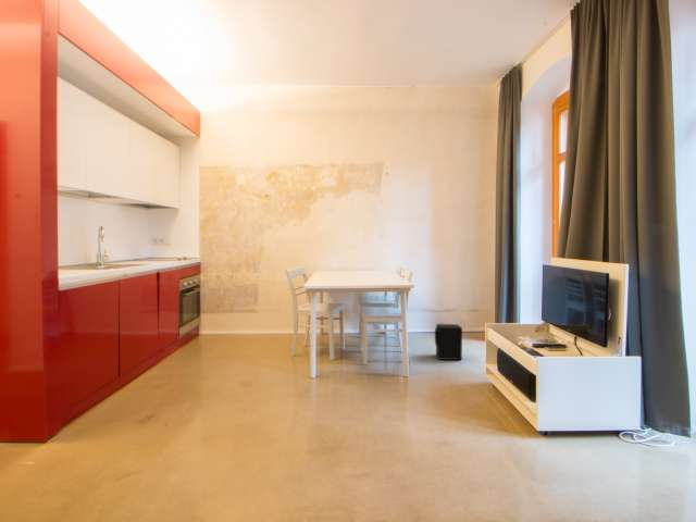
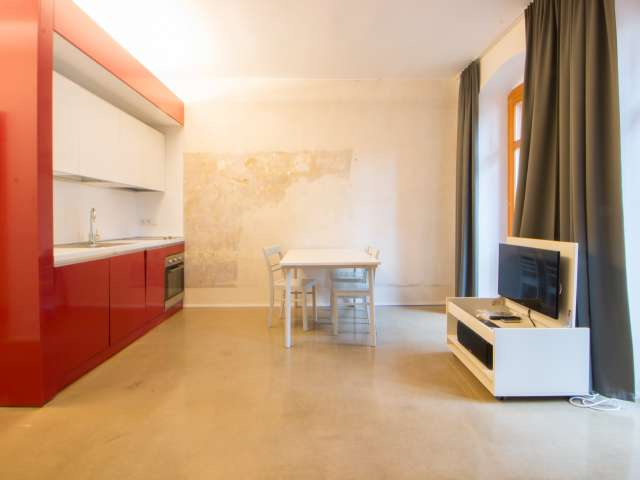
- speaker (447, 341)
